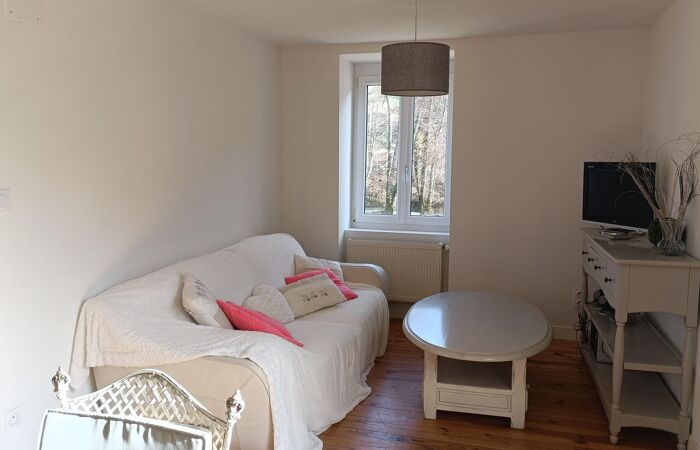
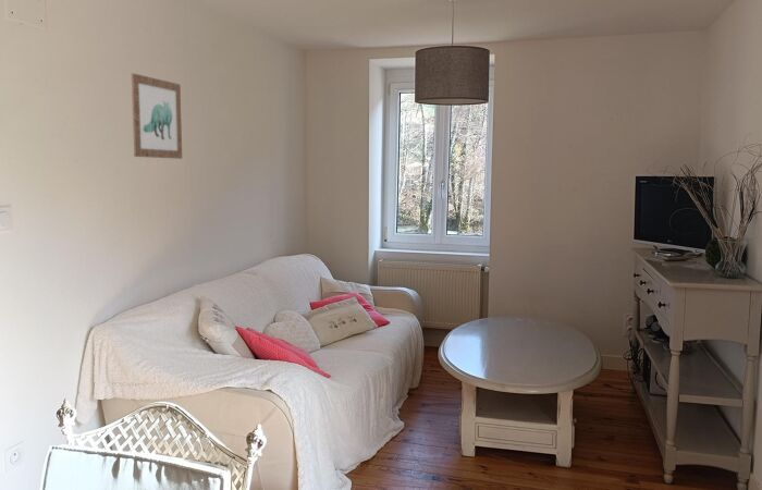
+ wall art (158, 119)
